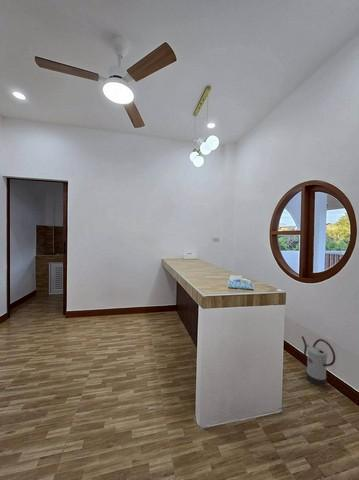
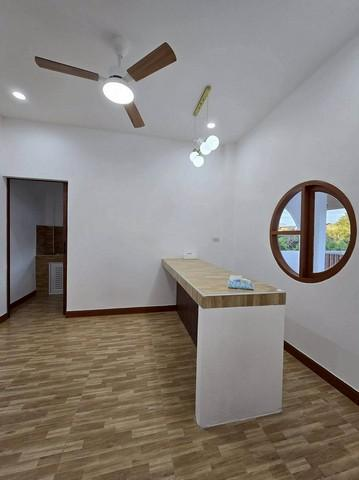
- watering can (316, 358)
